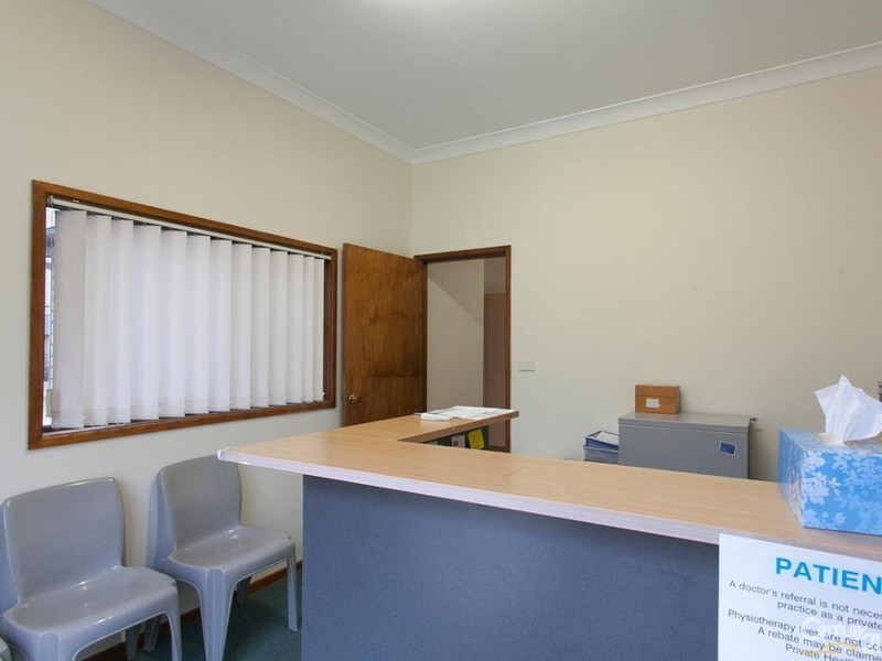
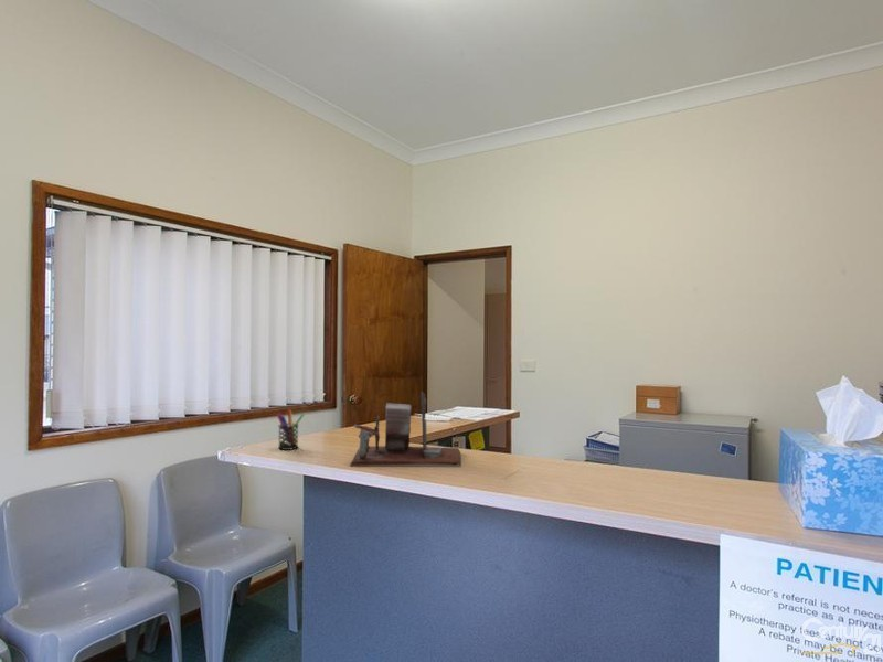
+ desk organizer (406, 424)
+ pen holder (290, 427)
